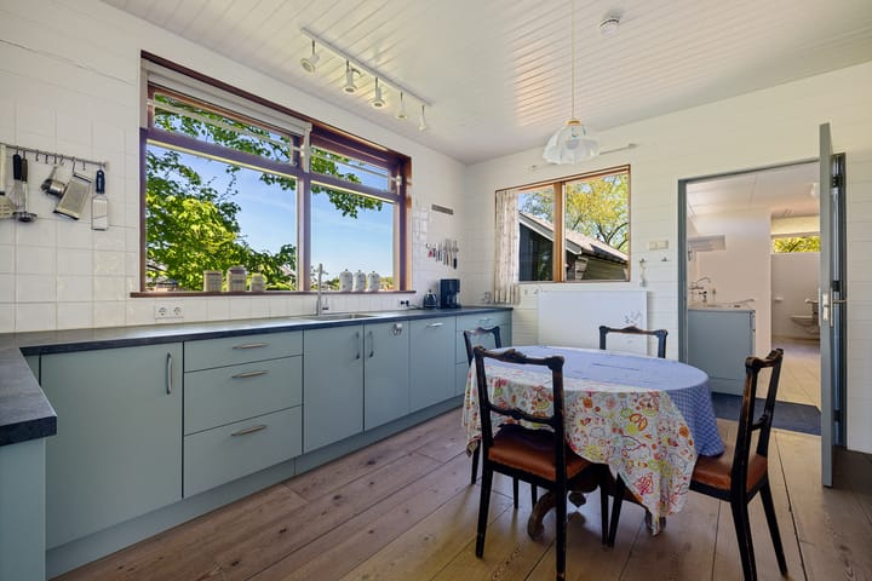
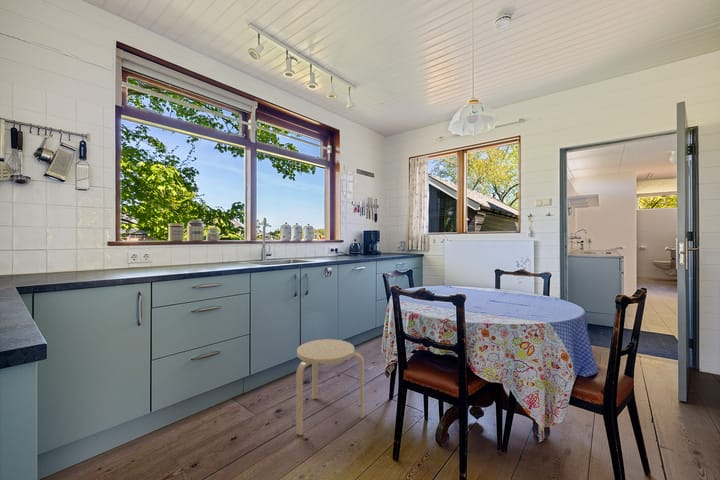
+ stool (317, 379)
